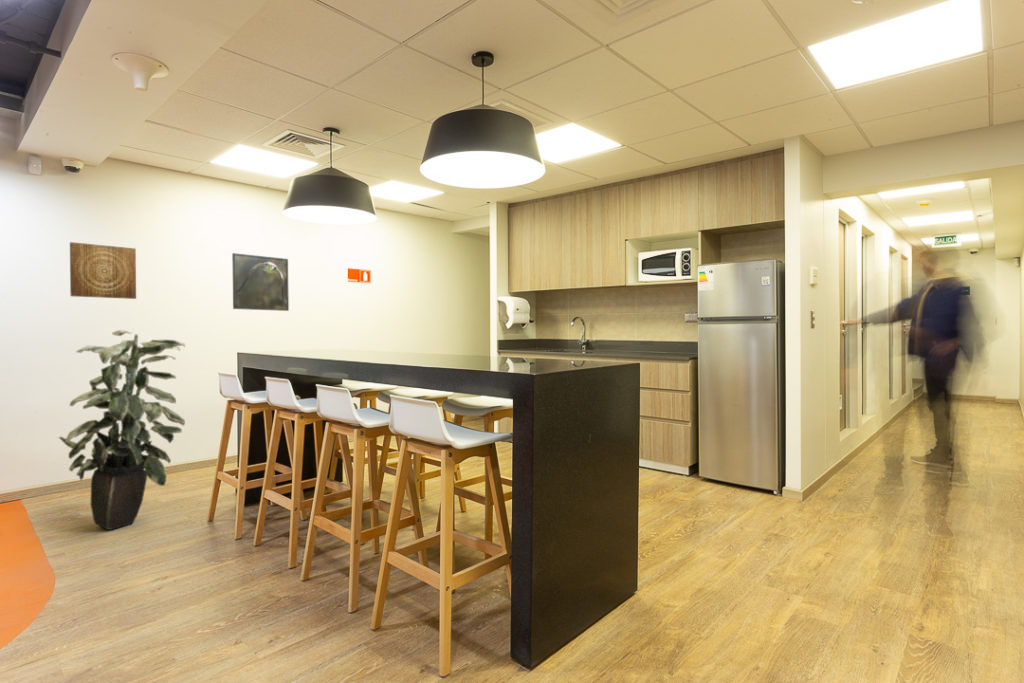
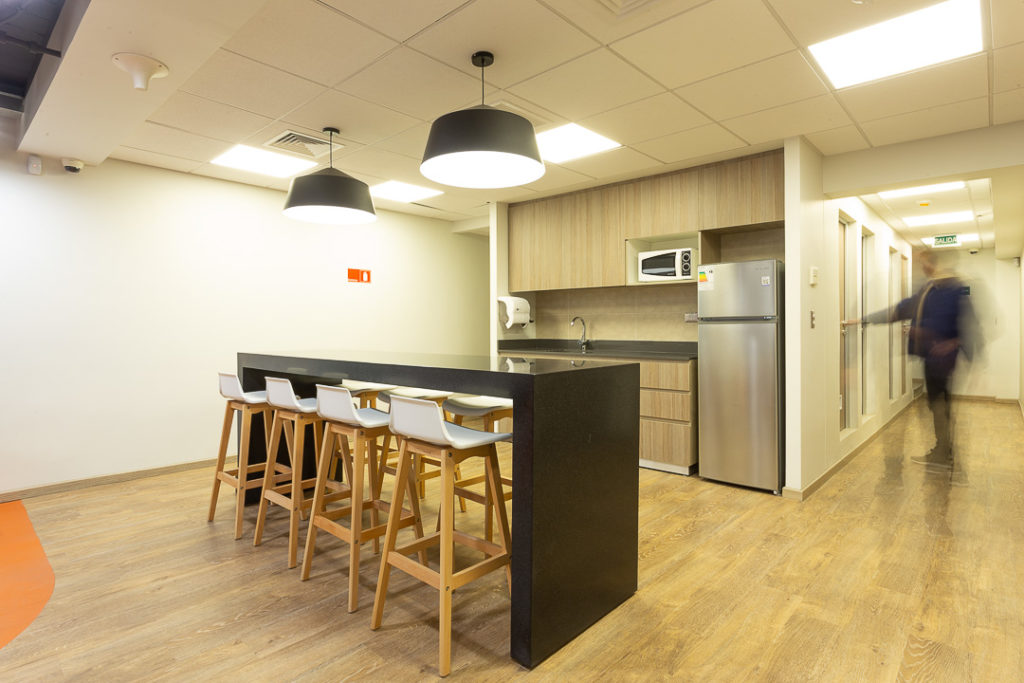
- wall art (104, 271)
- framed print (261, 283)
- indoor plant (127, 427)
